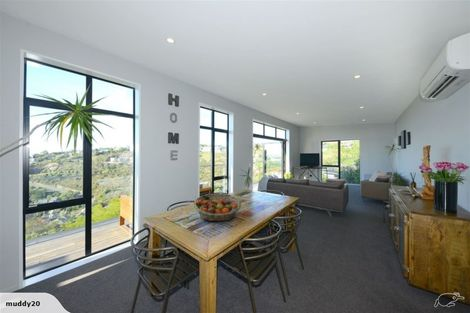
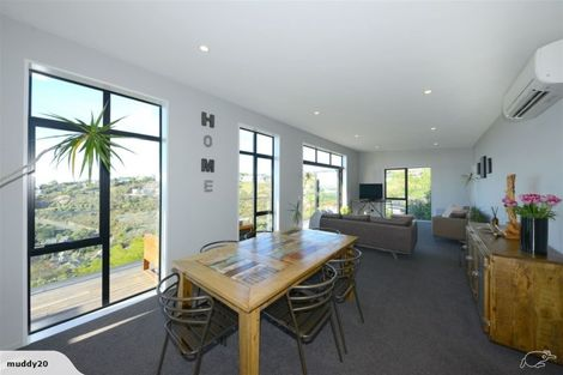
- fruit basket (217, 206)
